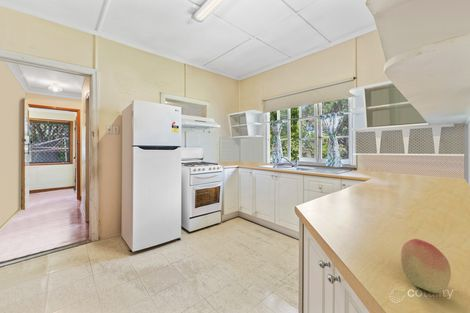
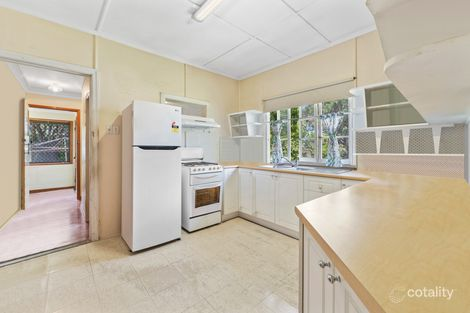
- fruit (423, 262)
